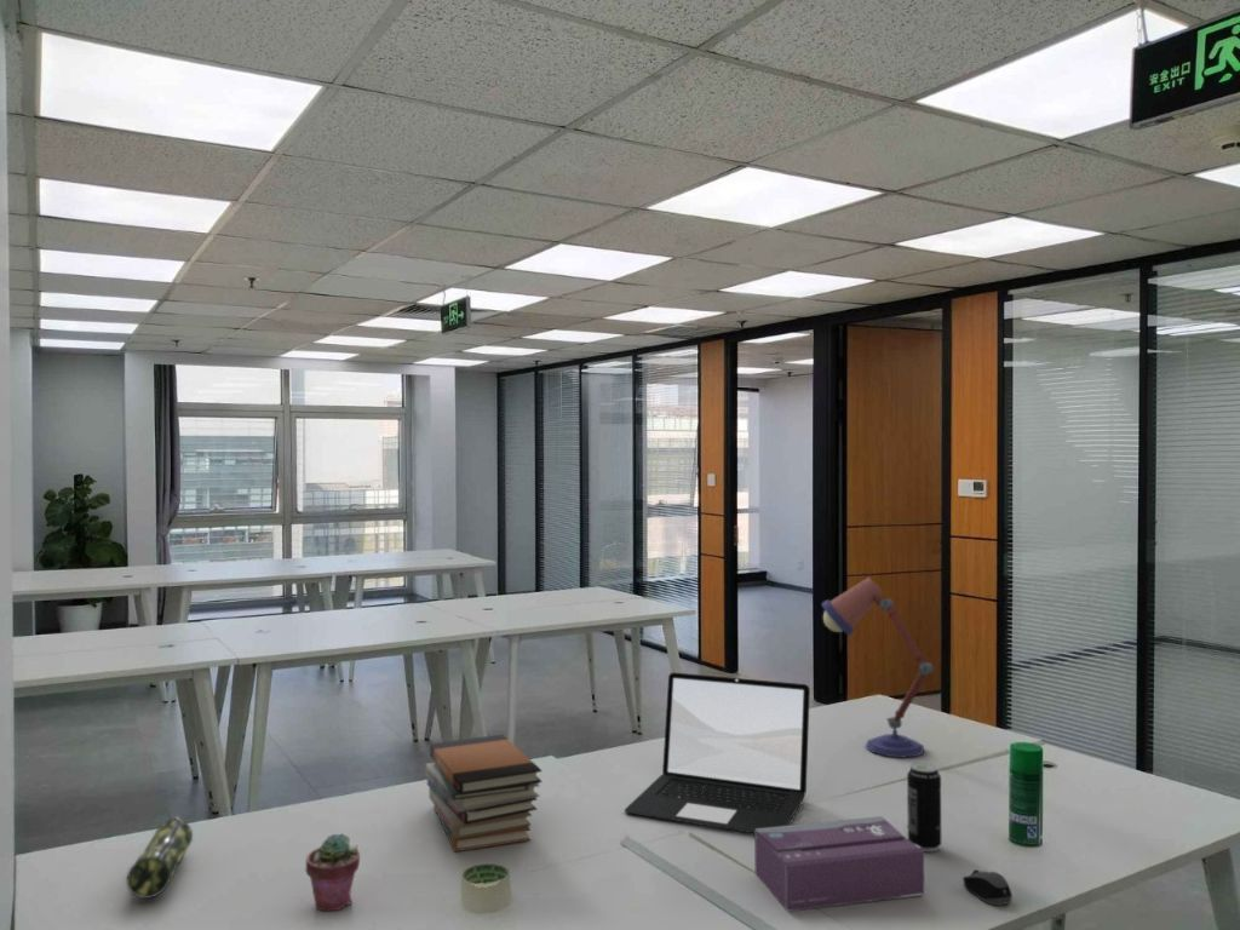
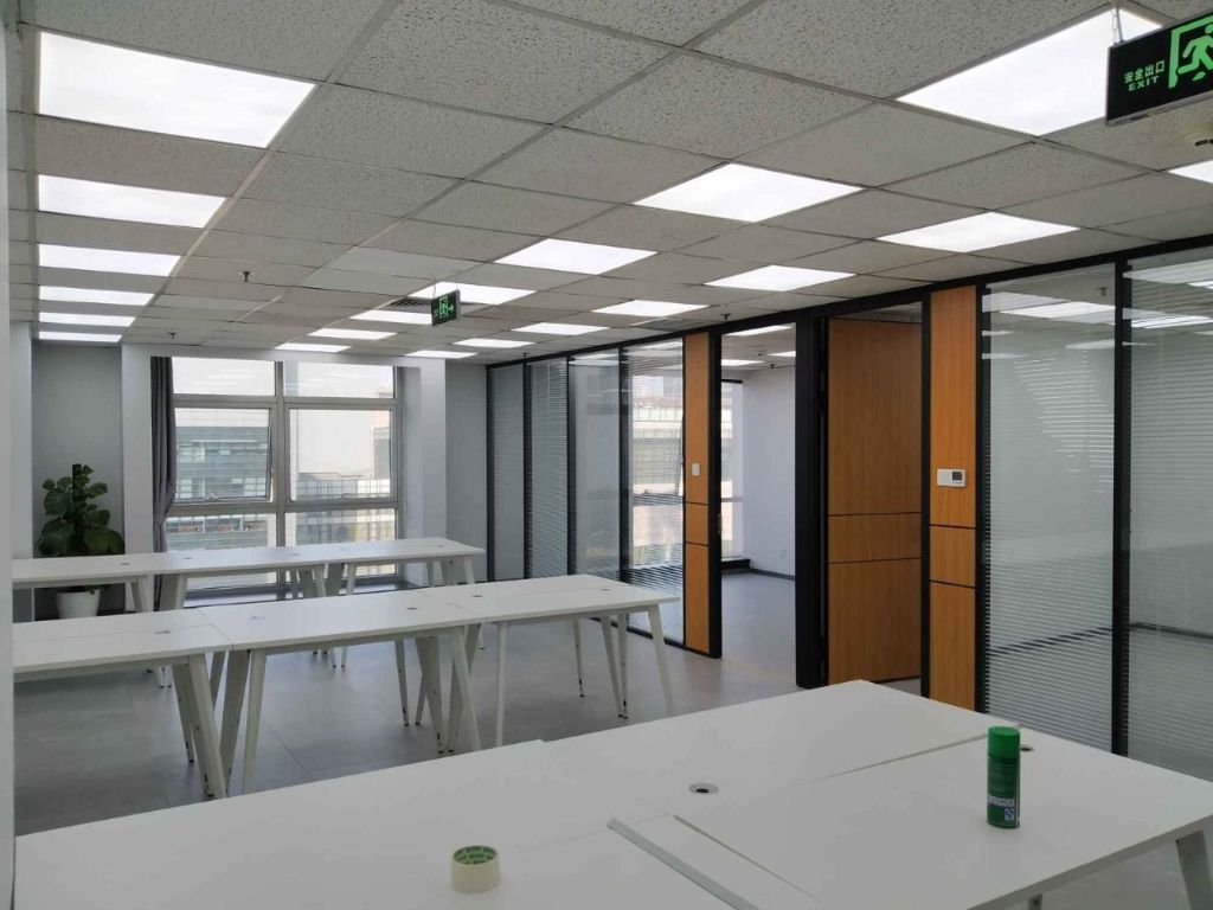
- laptop (719, 747)
- tissue box (837, 860)
- pencil case (161, 855)
- beverage can (924, 806)
- computer mouse (987, 883)
- desk lamp (908, 647)
- potted succulent (333, 868)
- book stack (481, 788)
